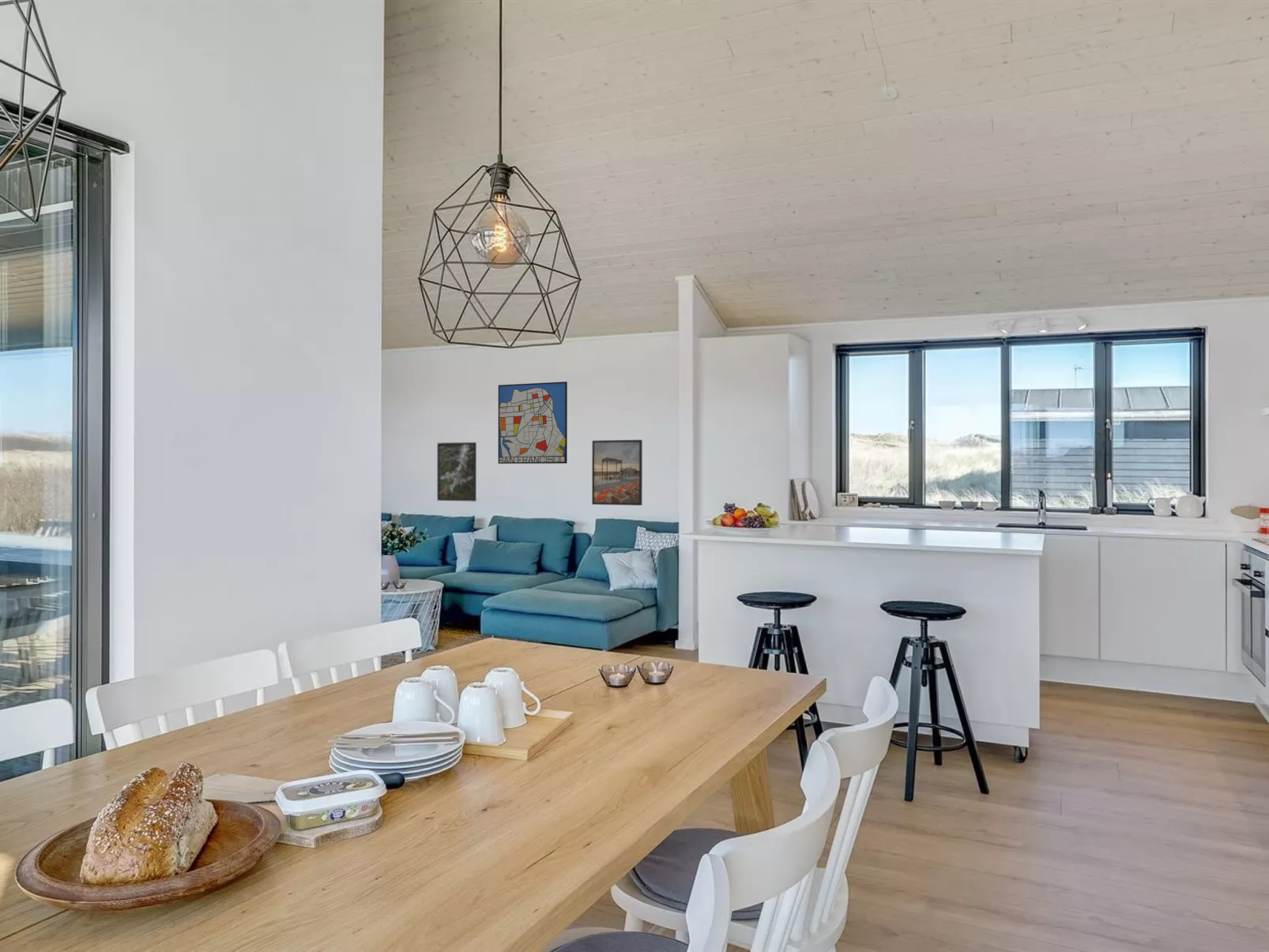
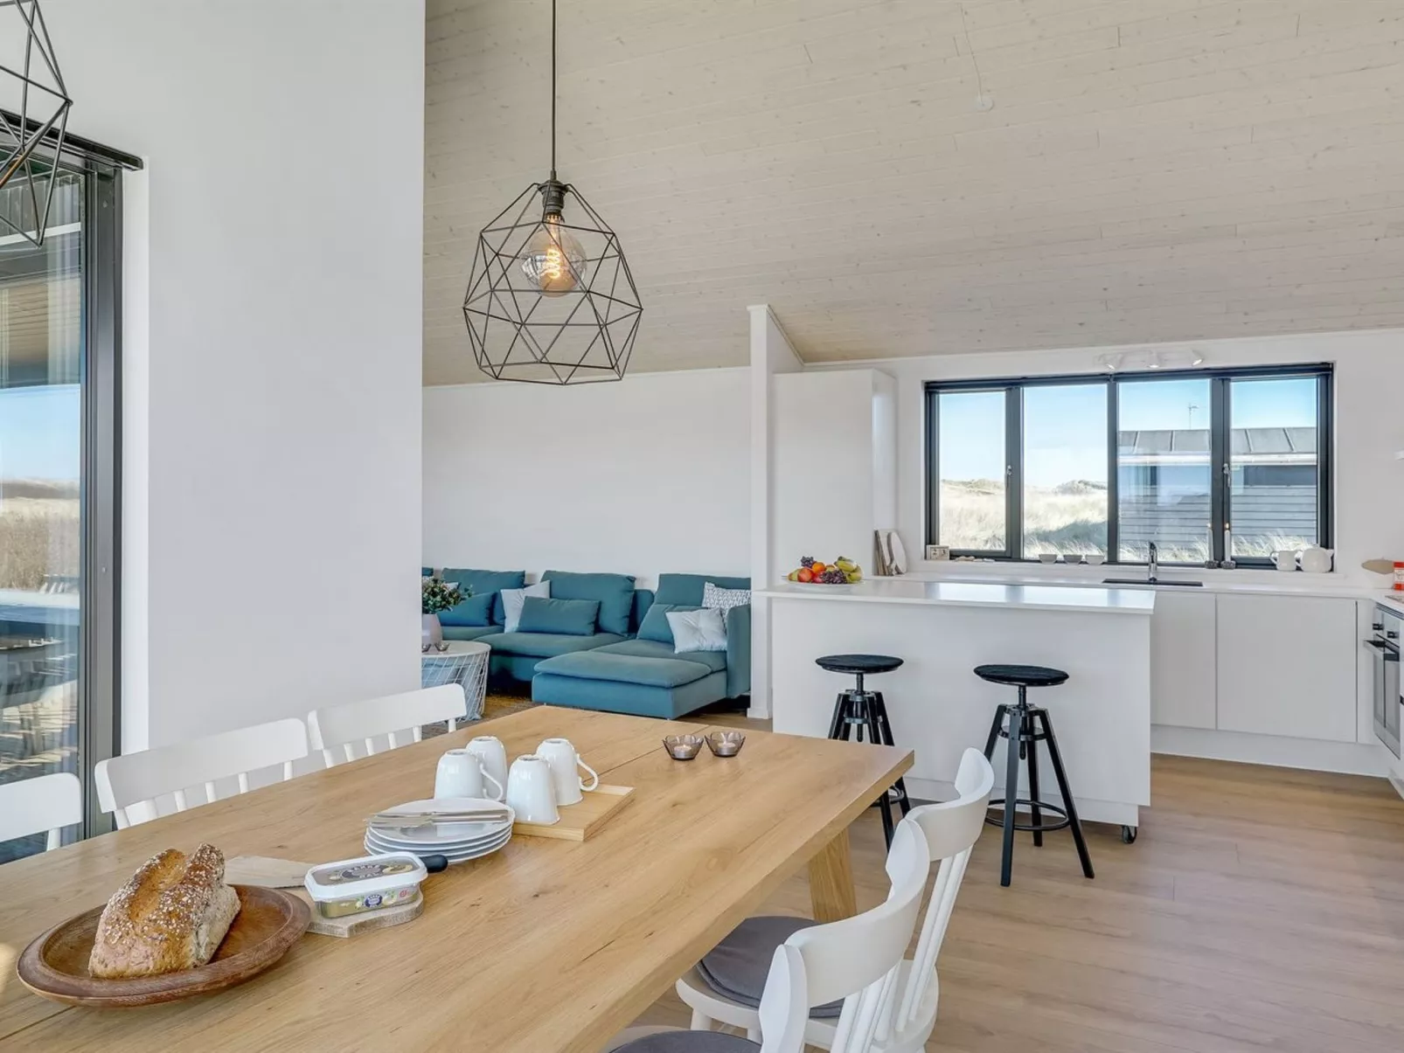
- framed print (456, 472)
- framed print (616, 472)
- wall art (532, 423)
